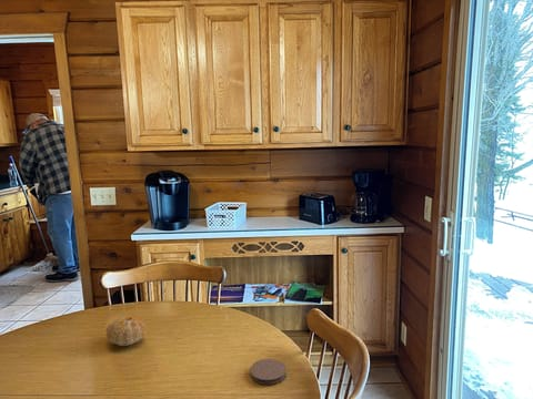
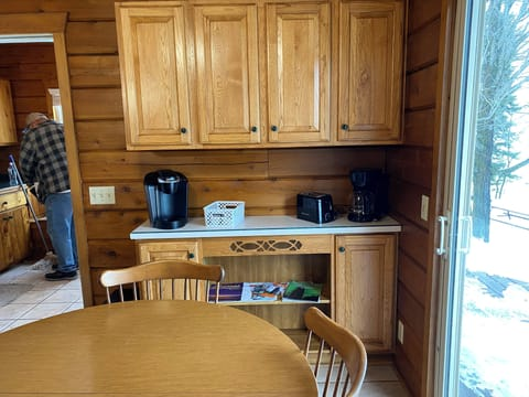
- fruit (125, 329)
- coaster (268, 370)
